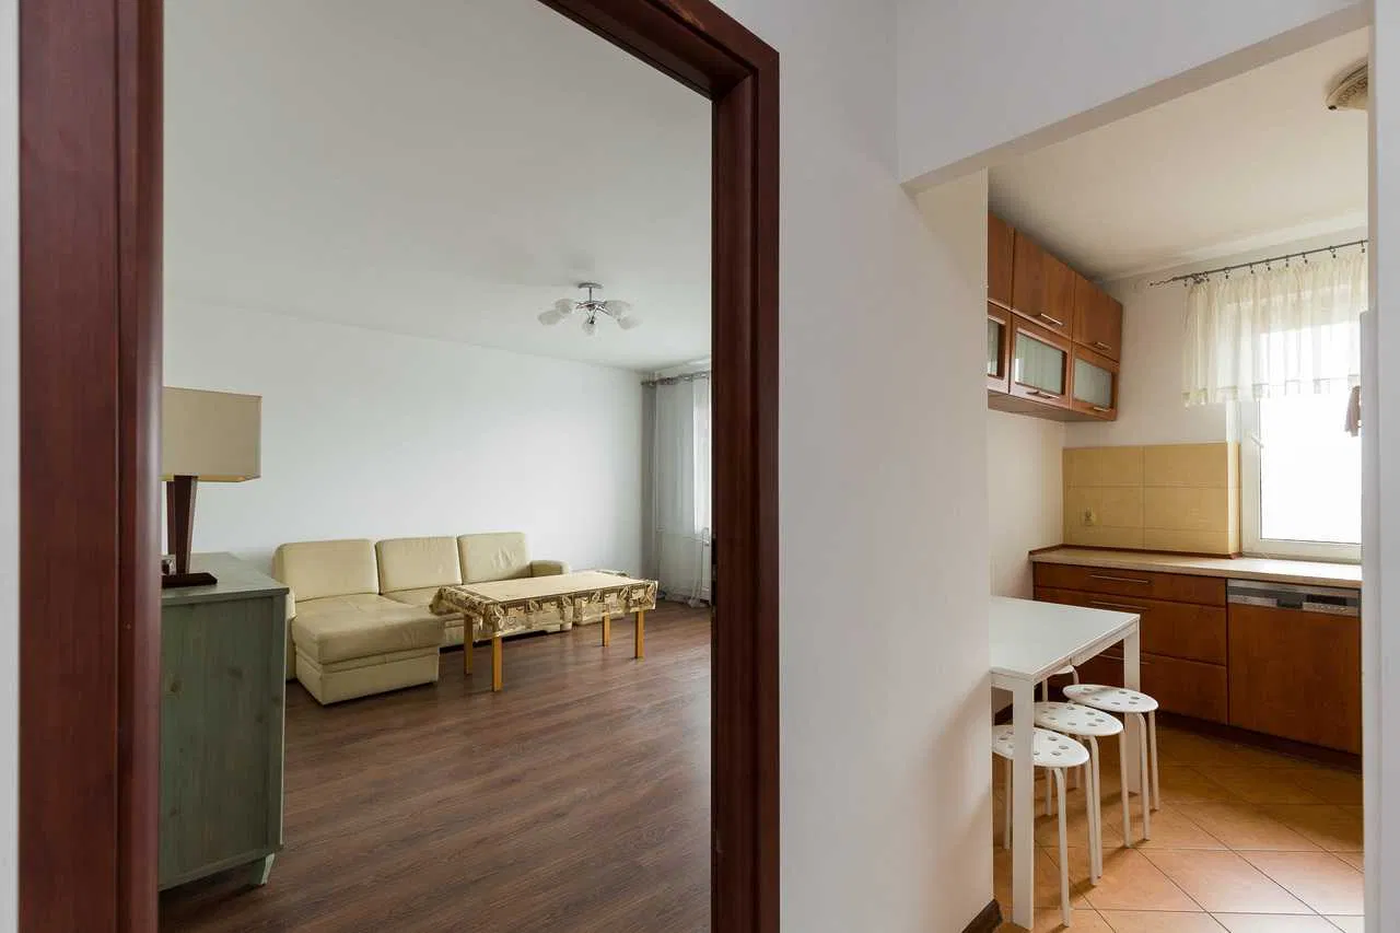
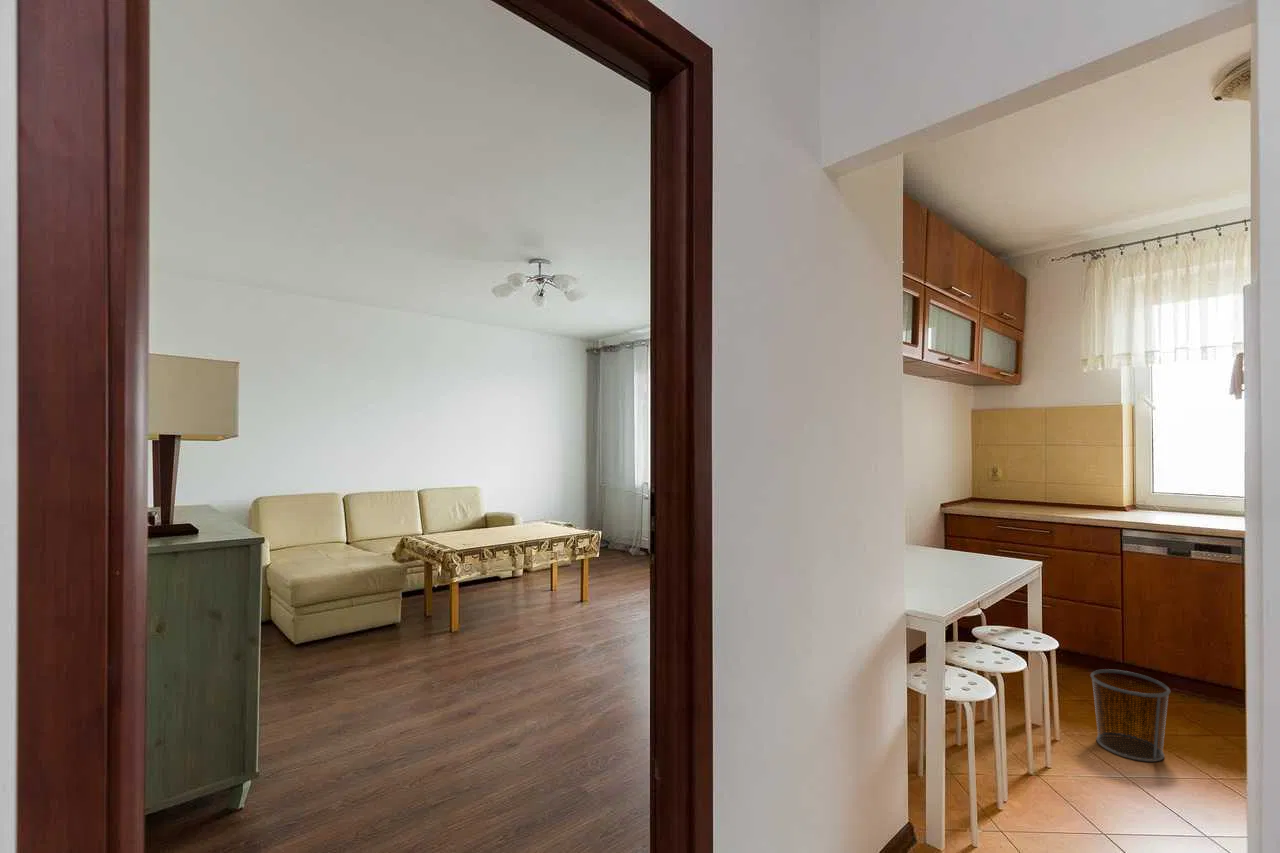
+ waste bin (1129, 715)
